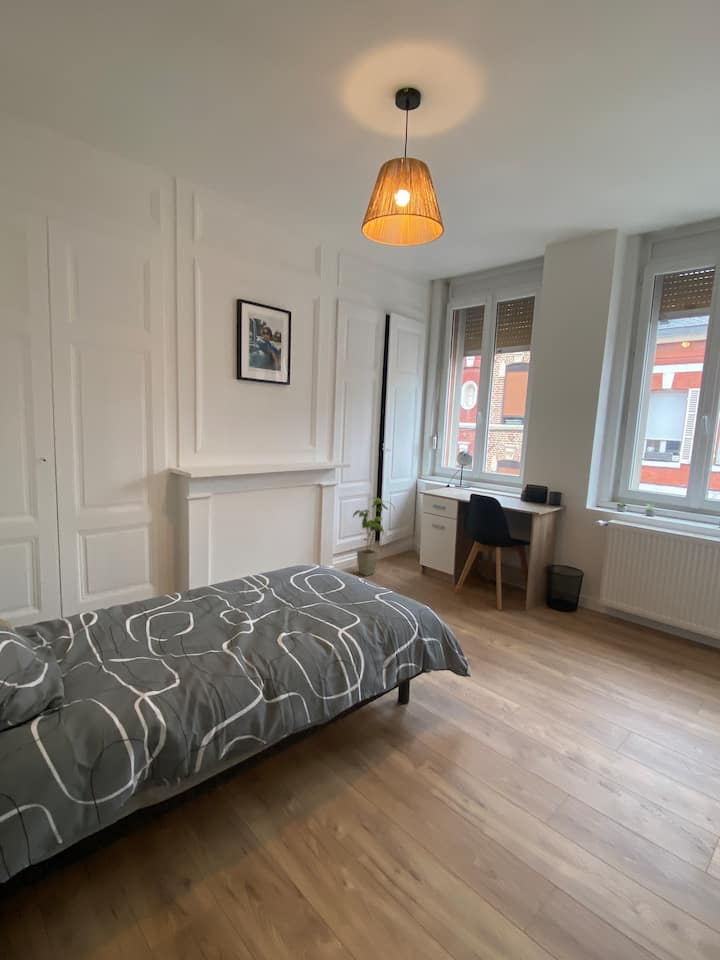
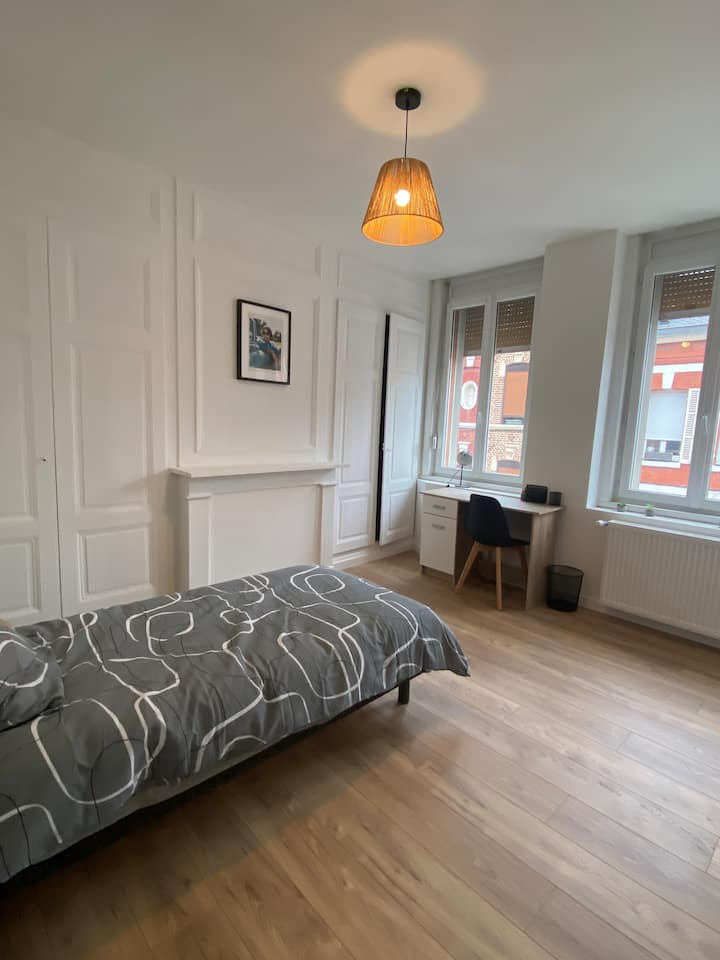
- house plant (373, 535)
